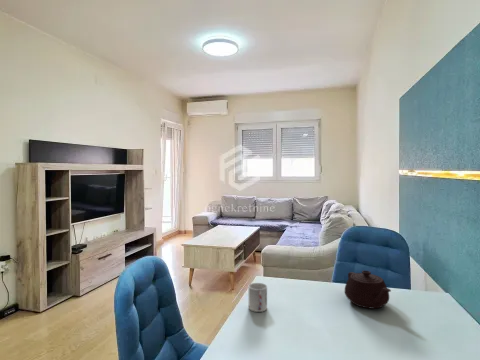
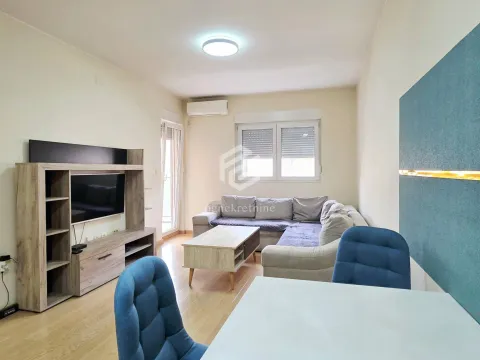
- cup (258, 298)
- teapot (367, 287)
